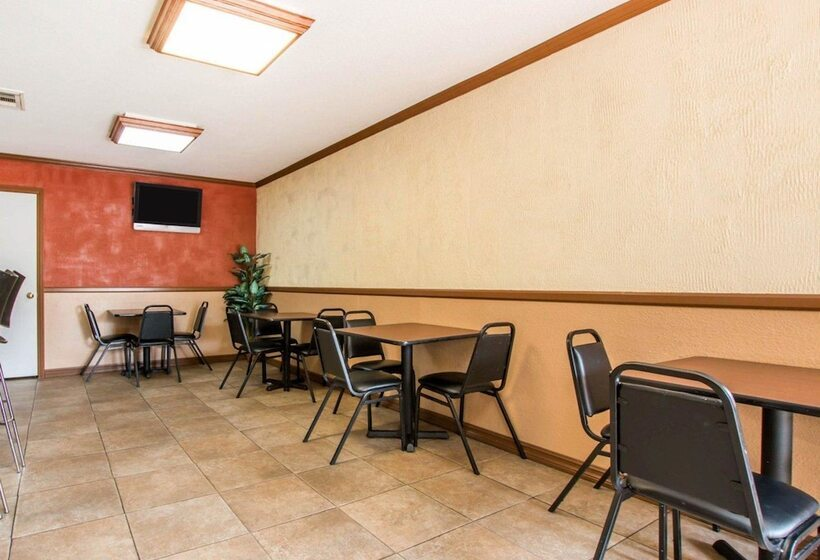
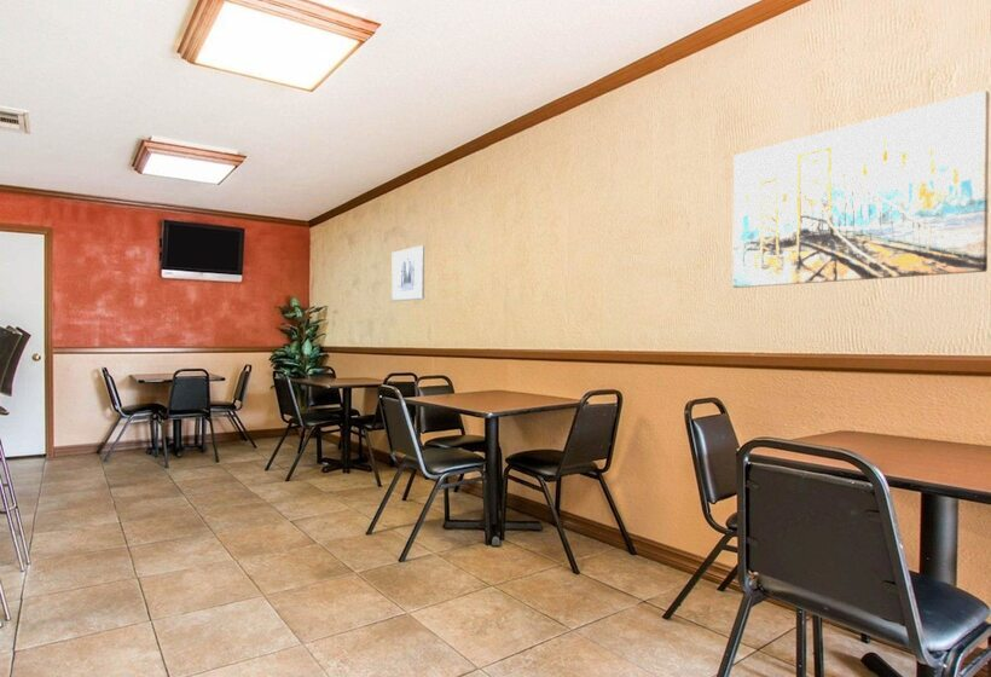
+ wall art (407, 274)
+ wall art (841, 204)
